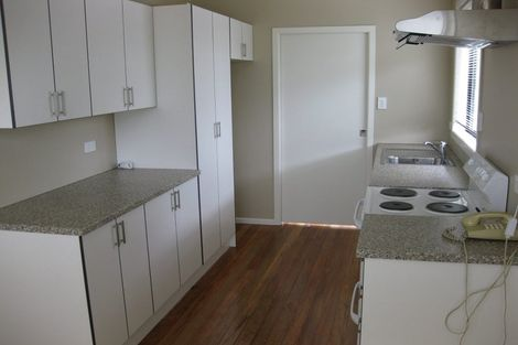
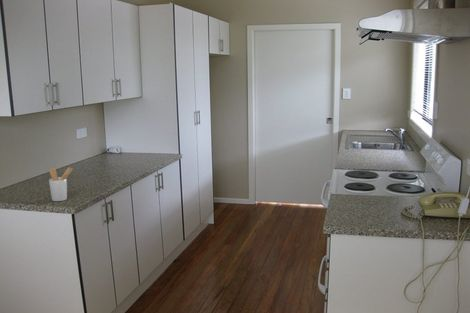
+ utensil holder (62, 183)
